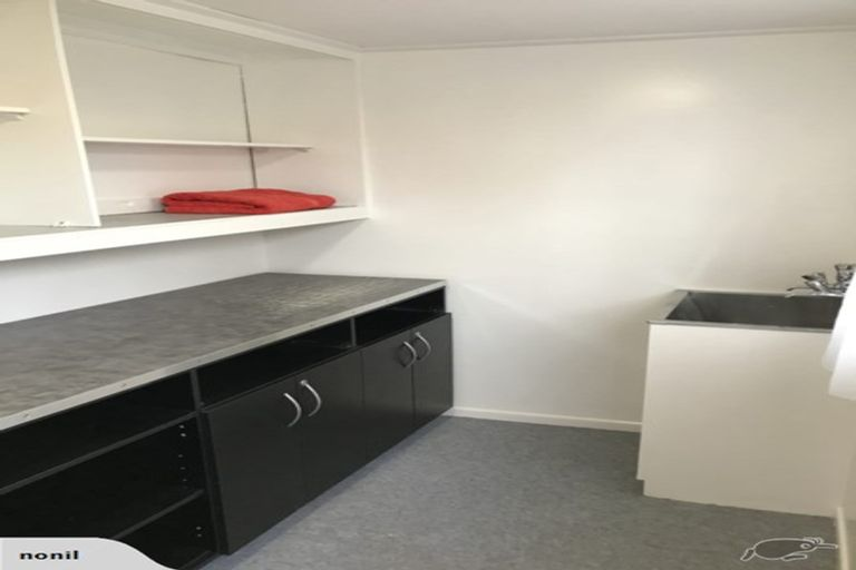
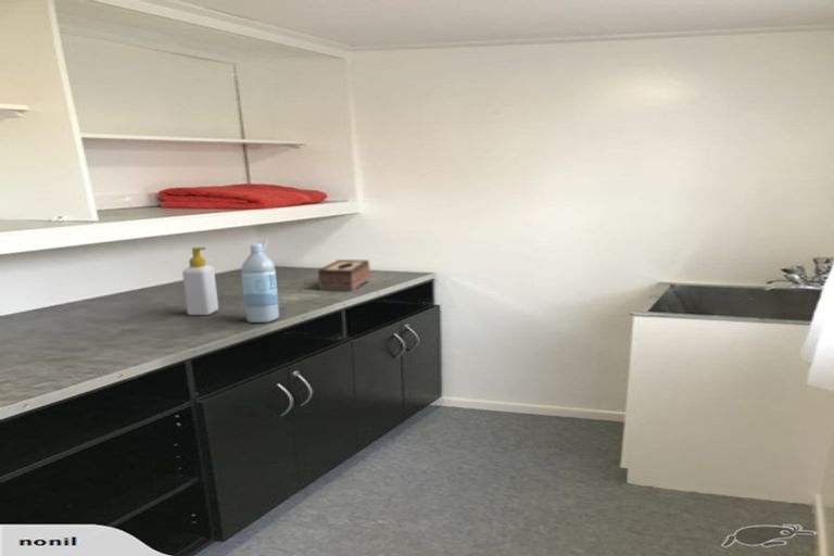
+ water bottle (260, 281)
+ tissue box (344, 275)
+ soap bottle (199, 280)
